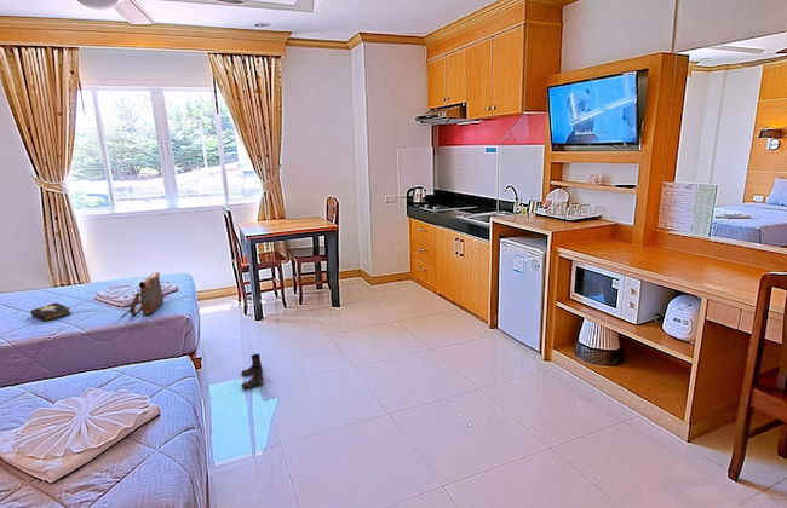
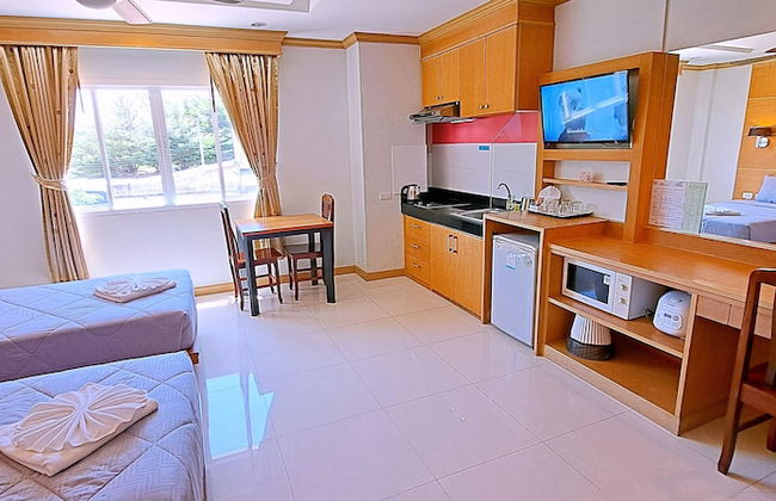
- boots (251, 370)
- shoulder bag (144, 293)
- hardback book (51, 311)
